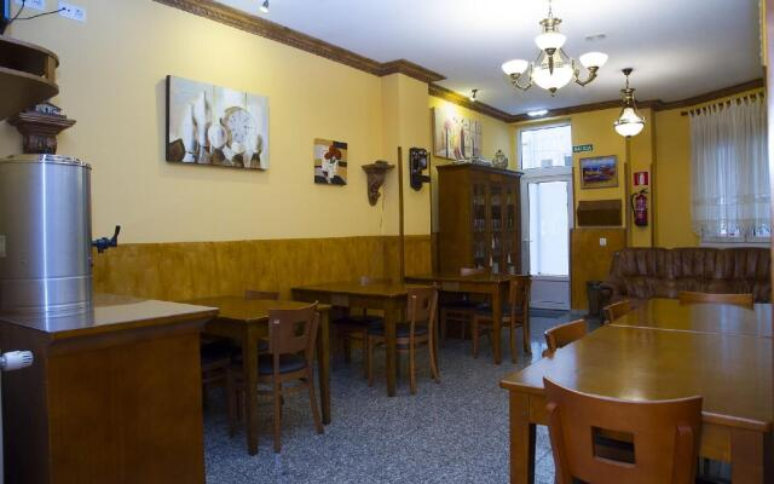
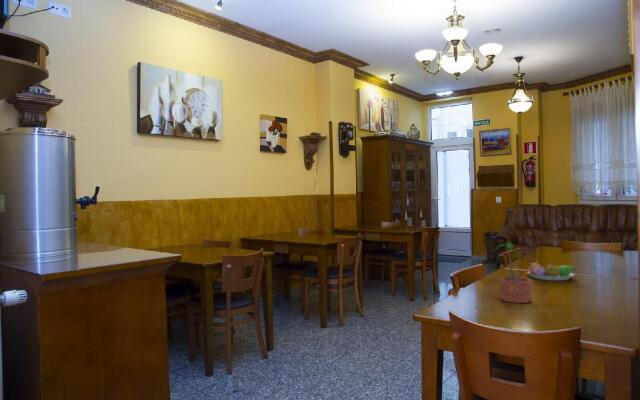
+ fruit bowl (551, 269)
+ potted plant (510, 271)
